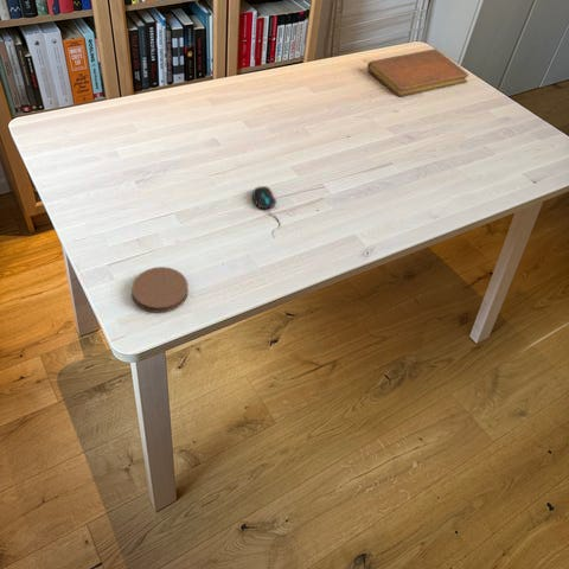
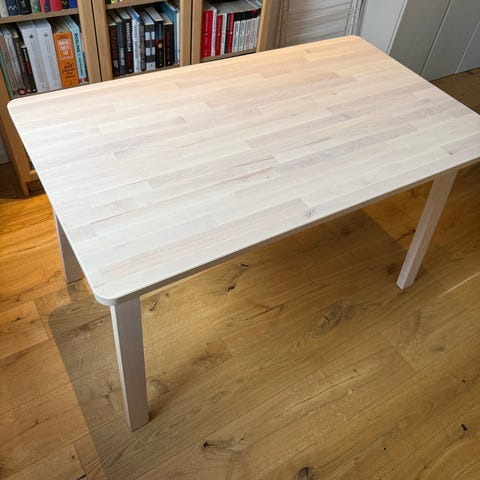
- notebook (417, 71)
- coaster (160, 289)
- mouse (266, 207)
